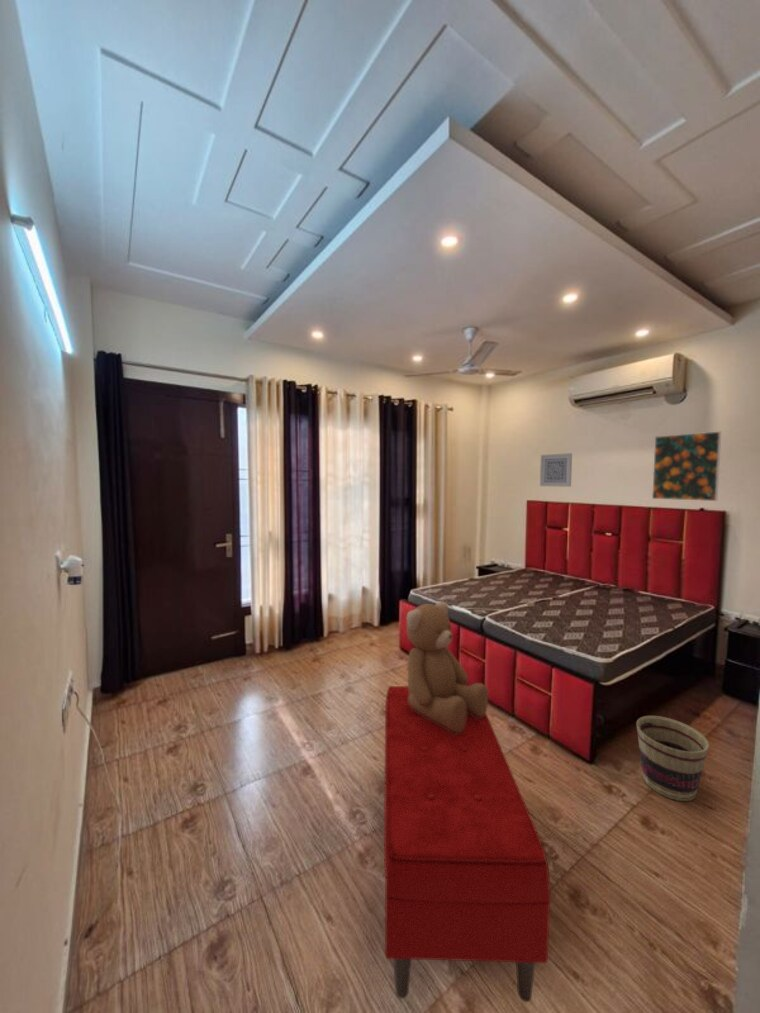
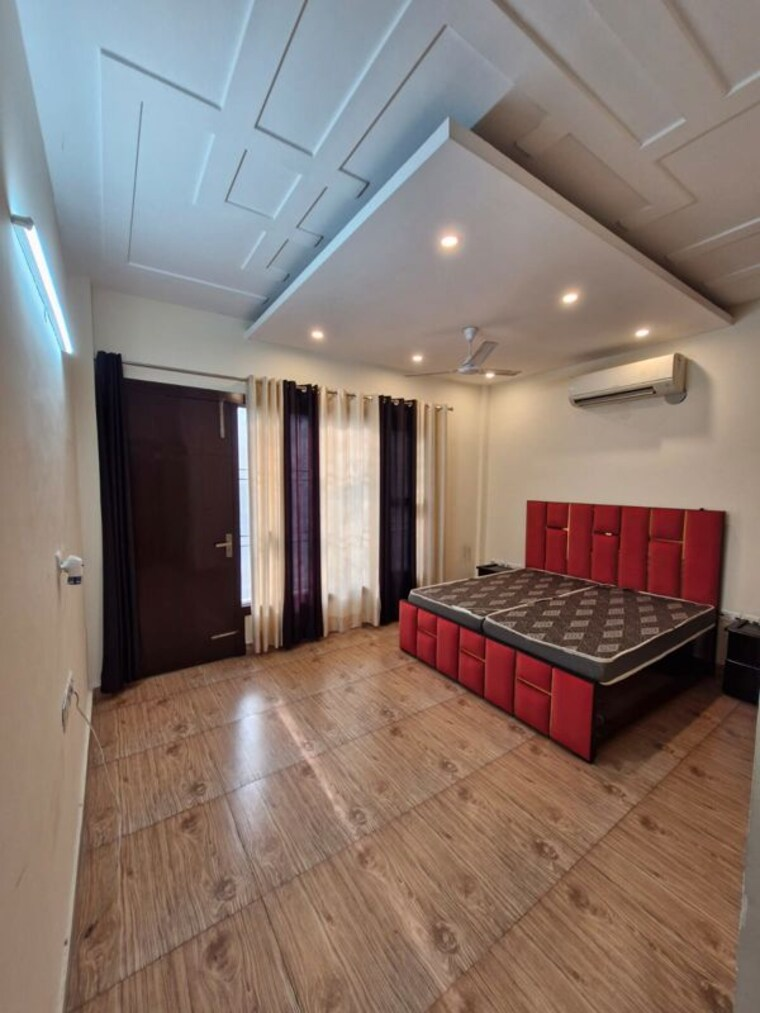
- basket (669, 758)
- wall art (555, 470)
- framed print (684, 467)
- teddy bear (440, 658)
- bench (443, 800)
